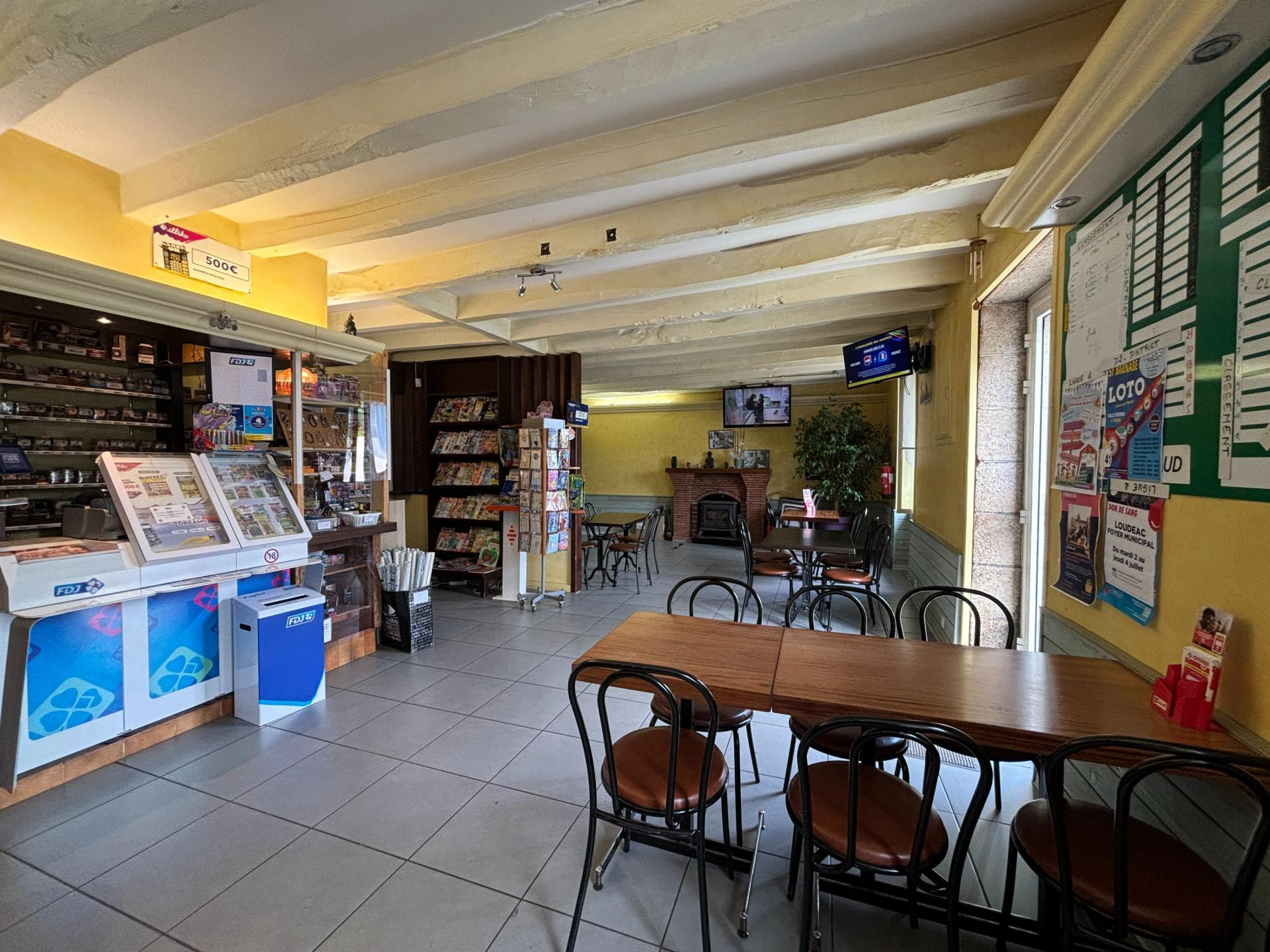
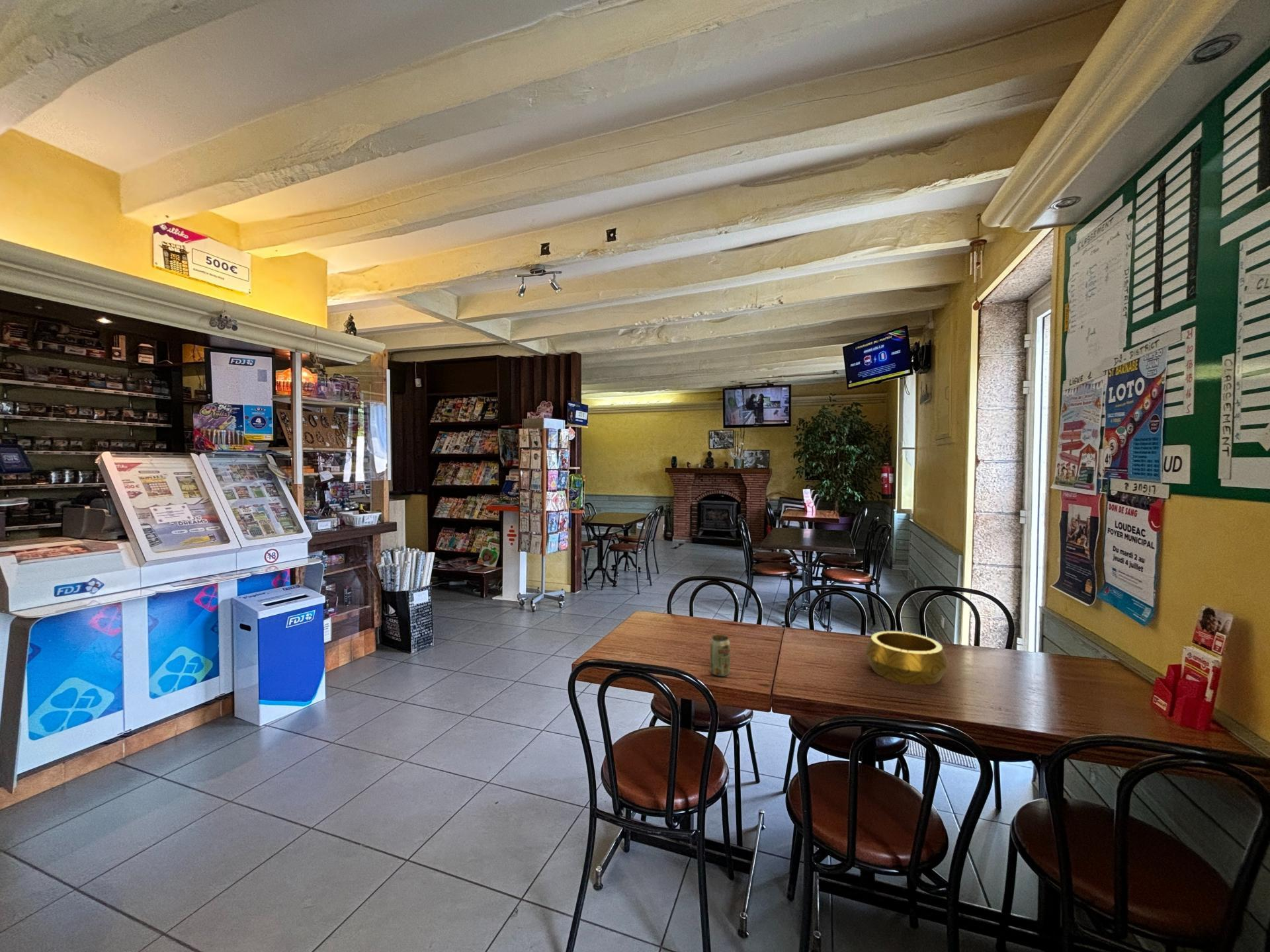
+ beverage can (720, 655)
+ decorative bowl (905, 656)
